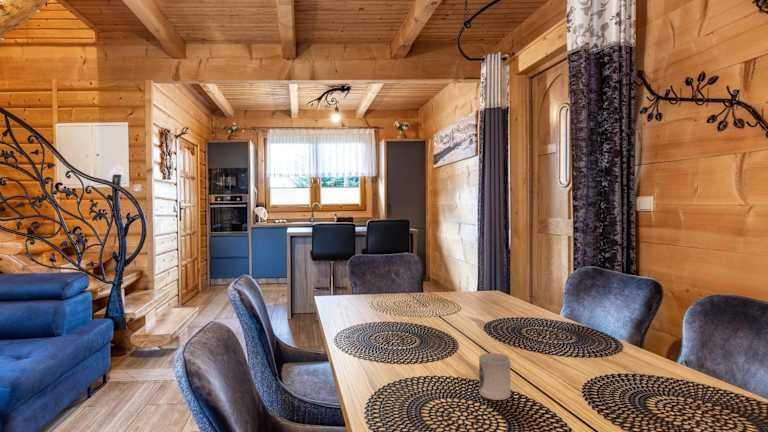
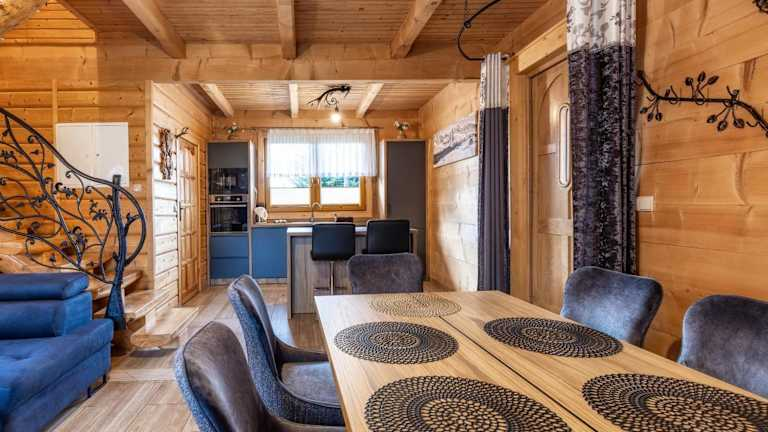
- cup (494, 373)
